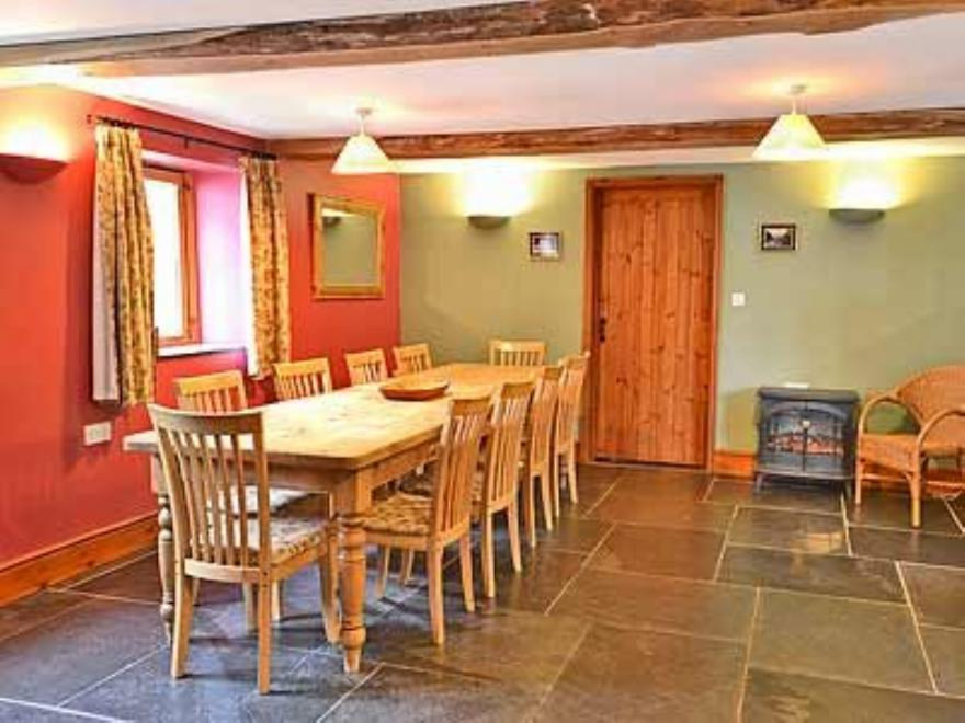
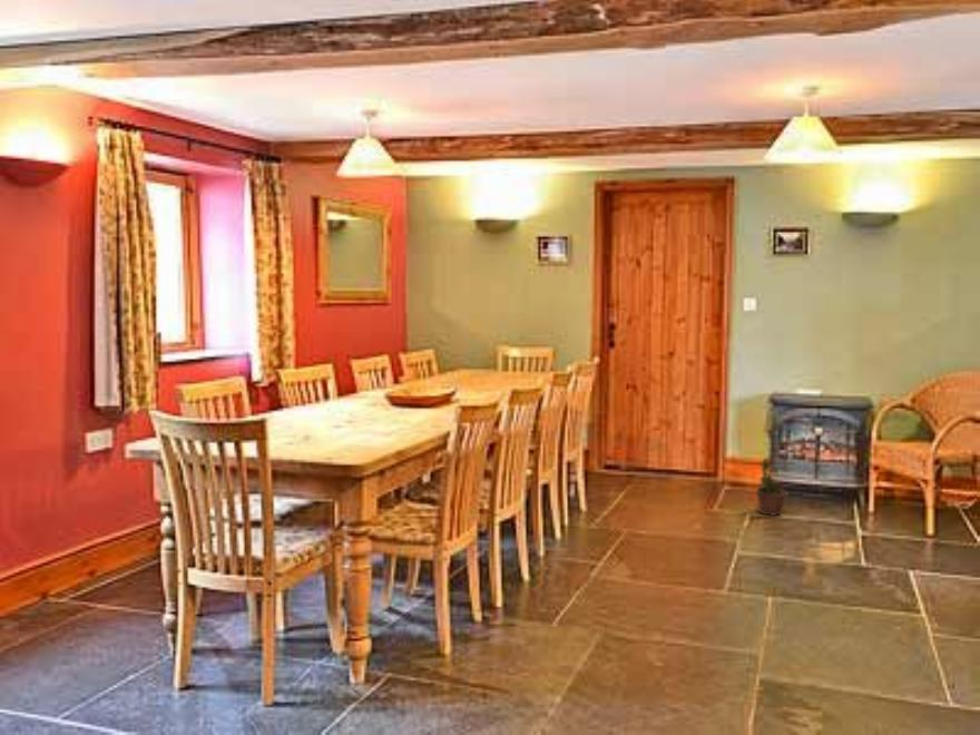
+ potted plant (772, 483)
